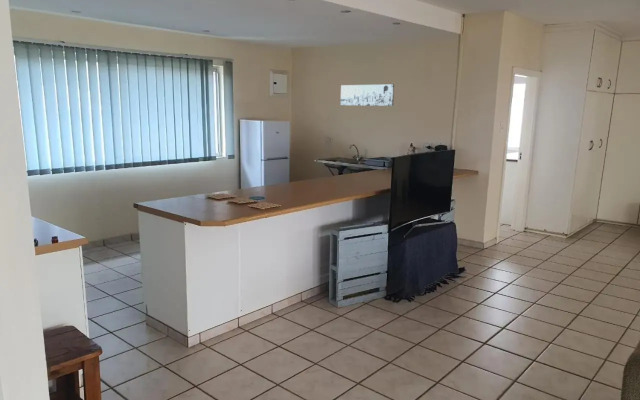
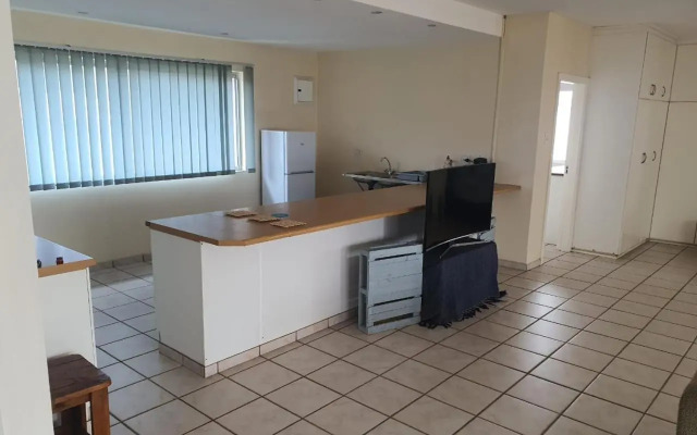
- wall art (366, 95)
